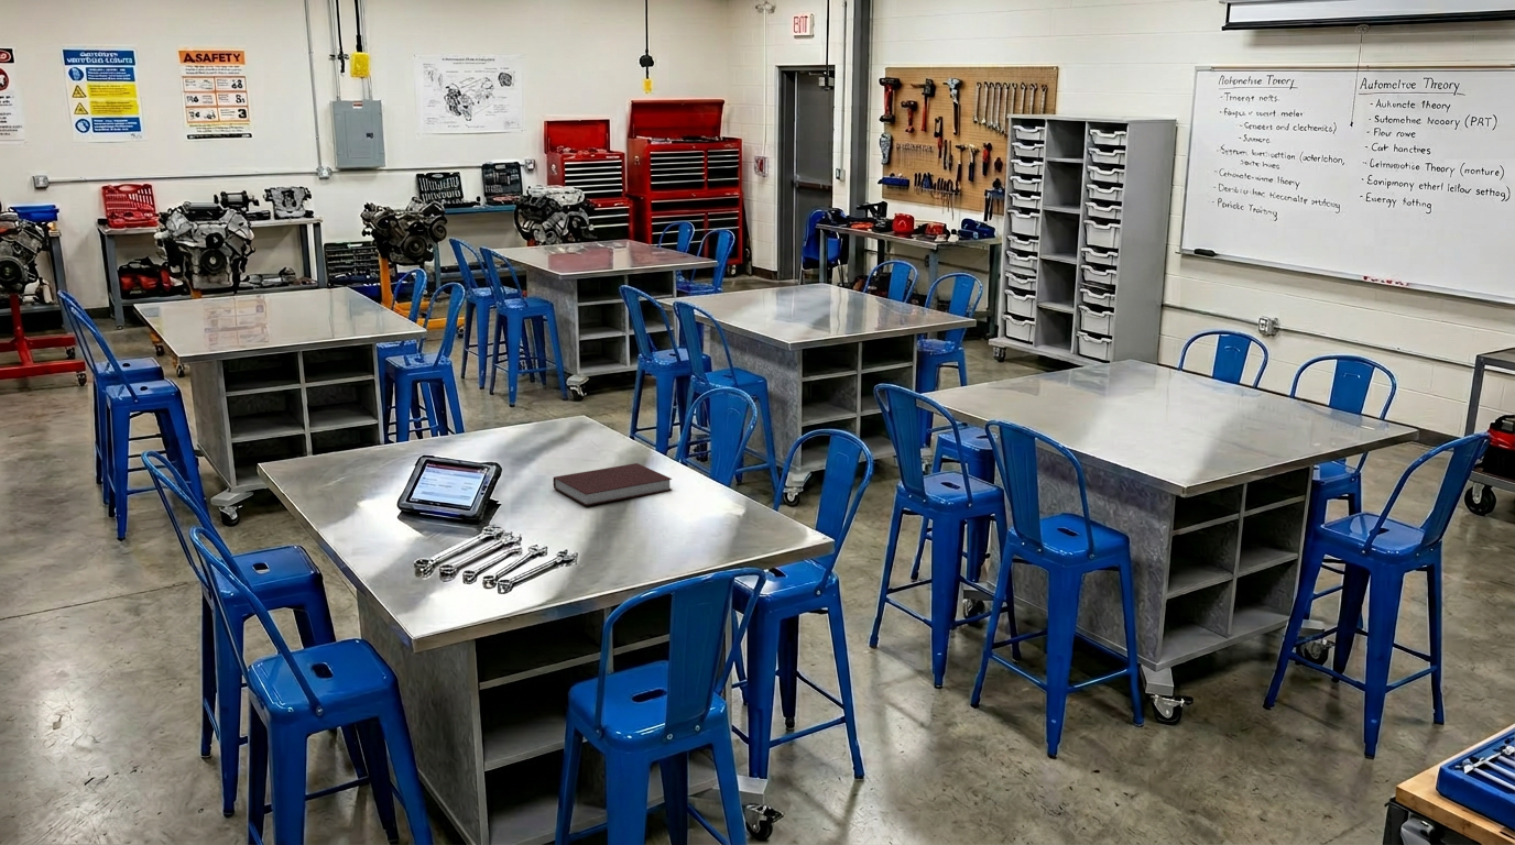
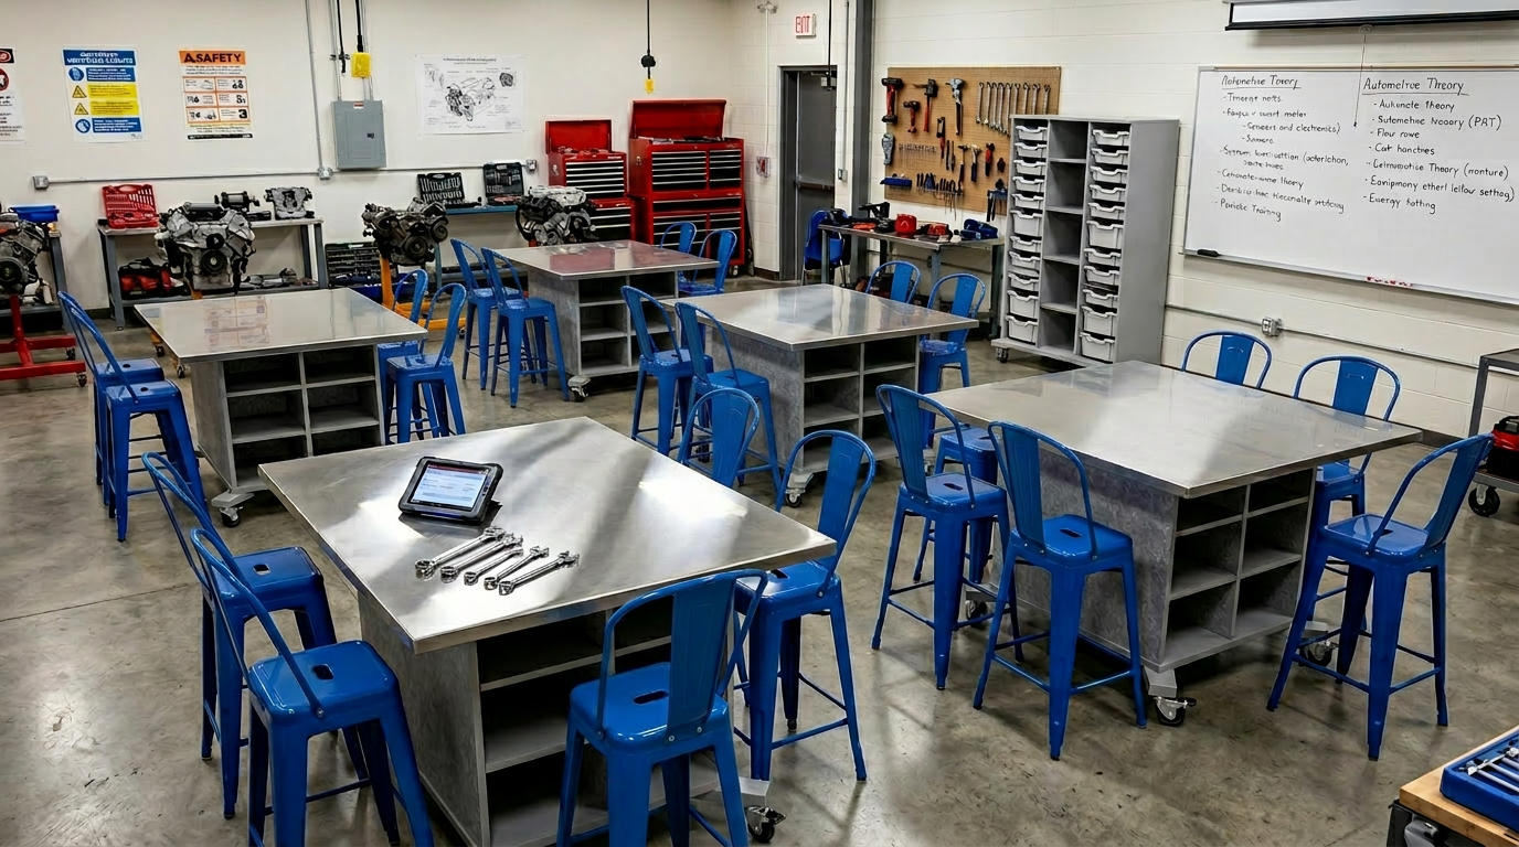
- notebook (612, 483)
